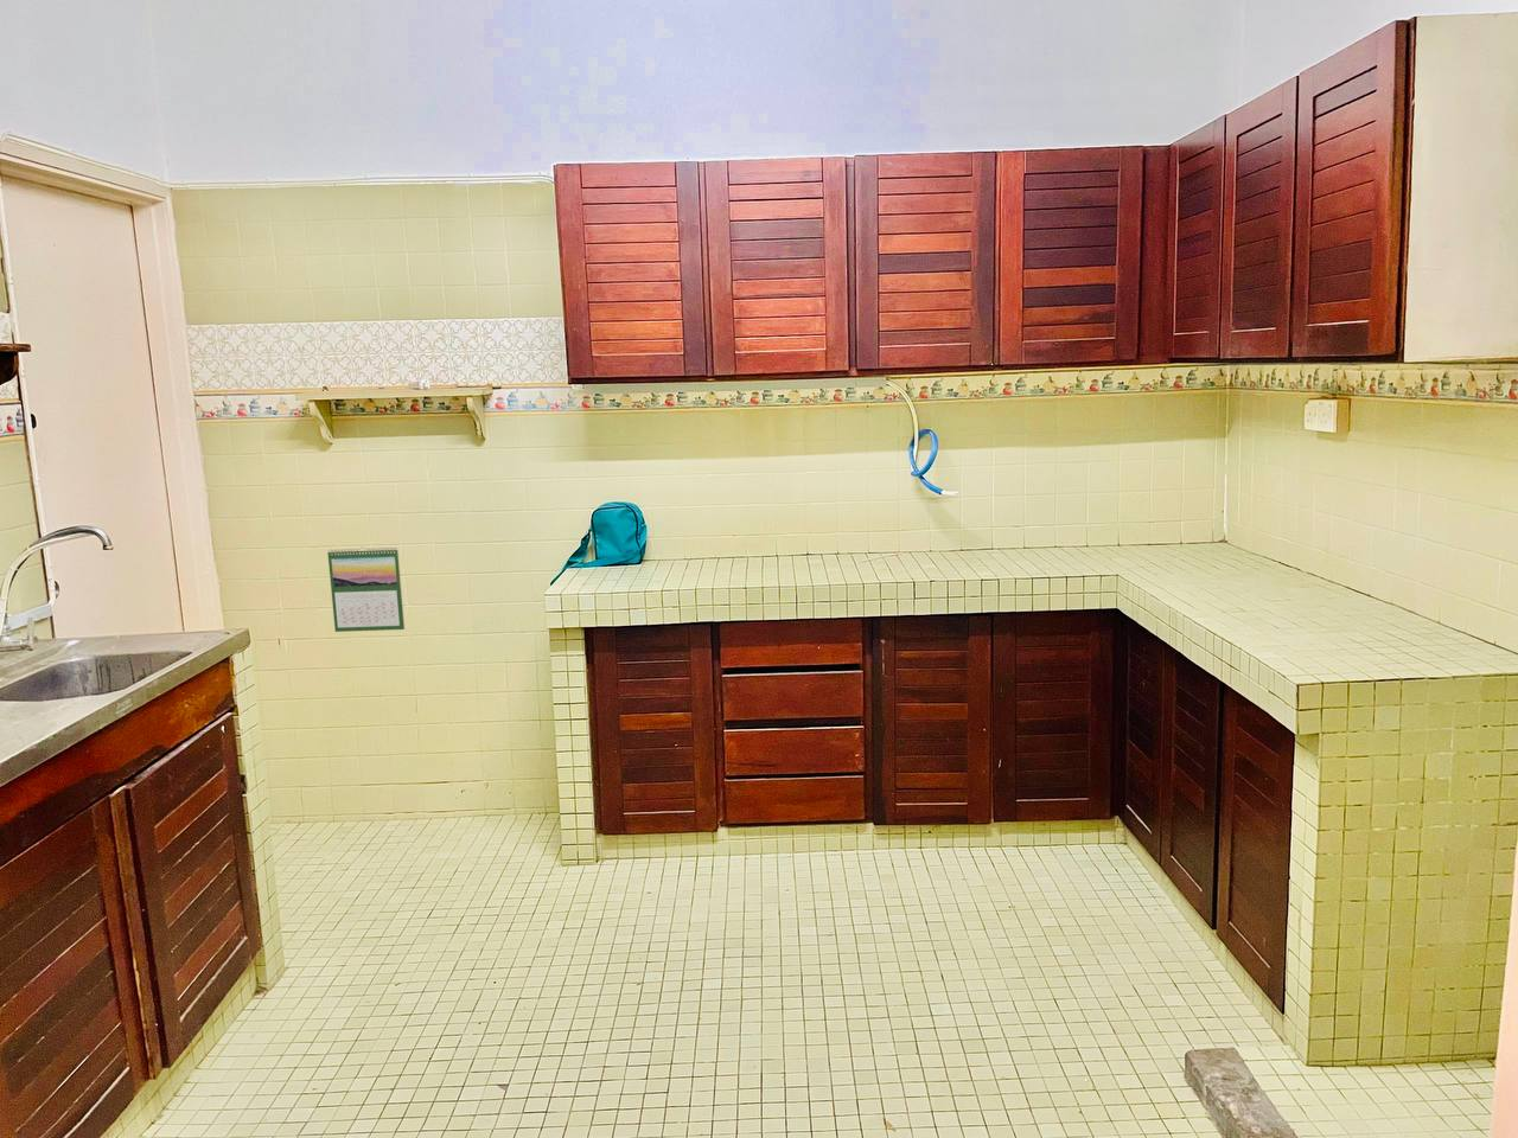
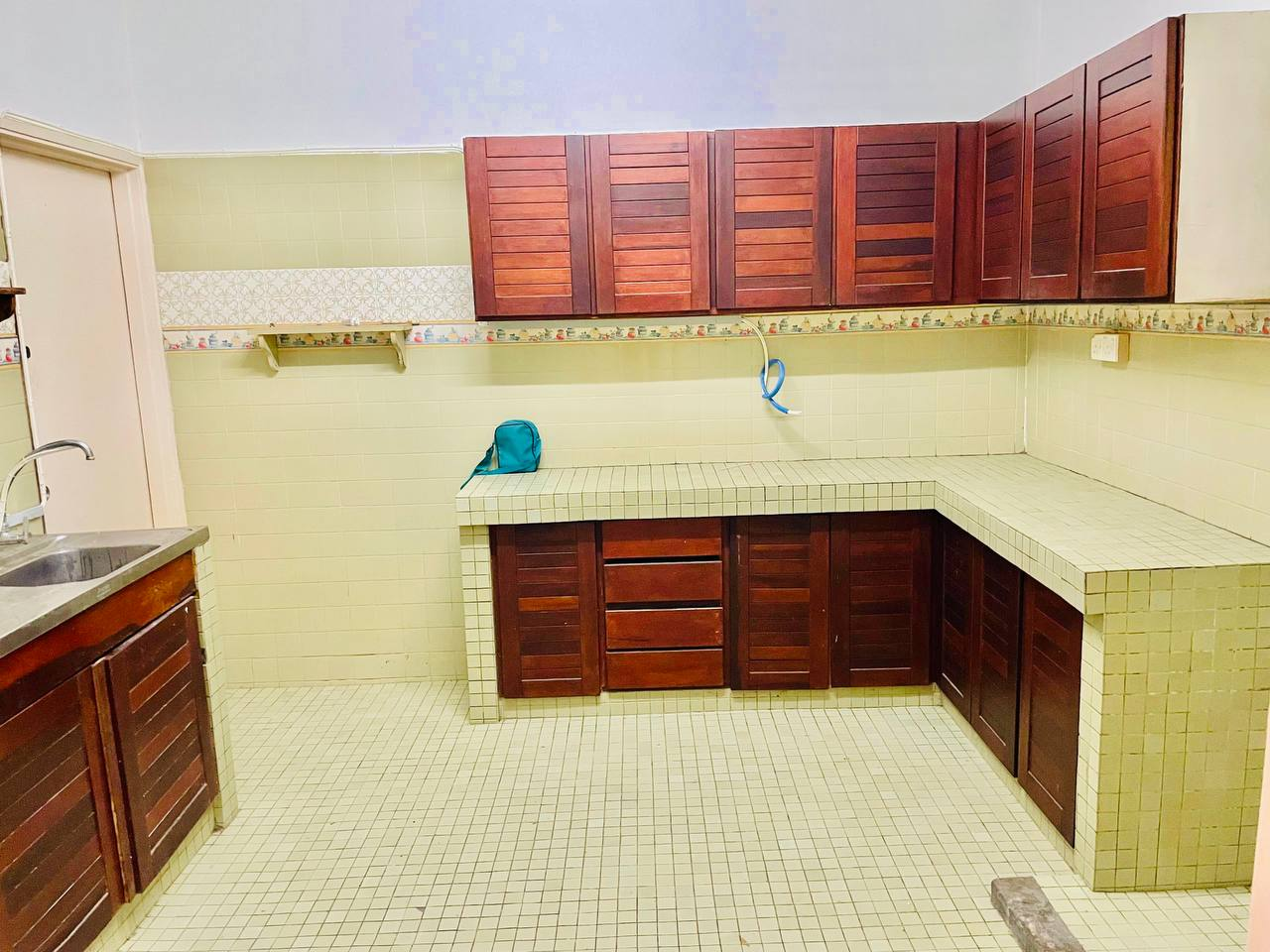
- calendar (366, 588)
